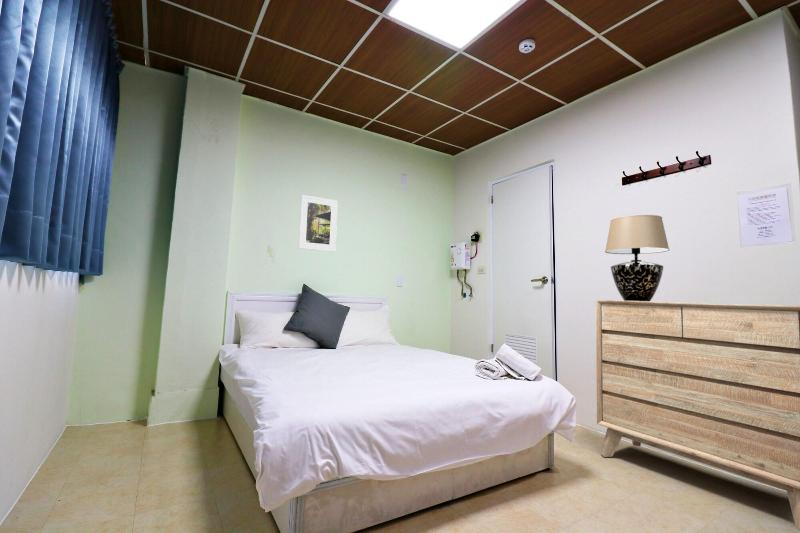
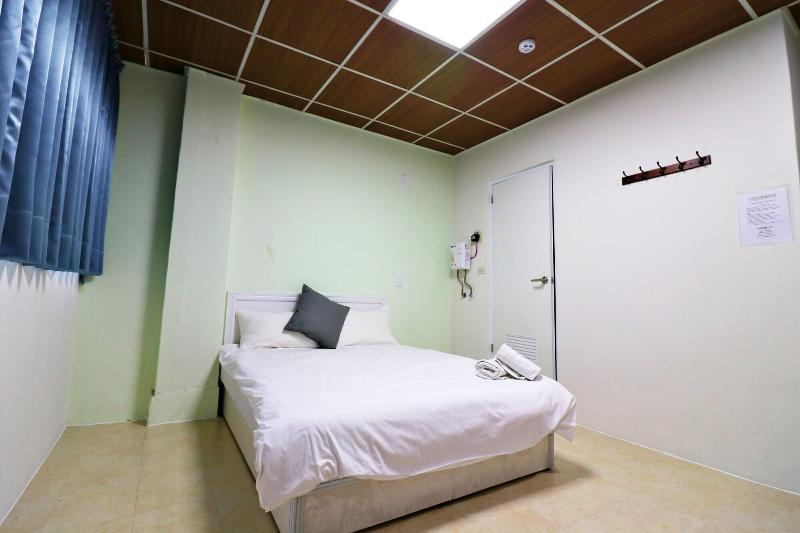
- table lamp (636, 259)
- dresser (699, 389)
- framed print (318, 223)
